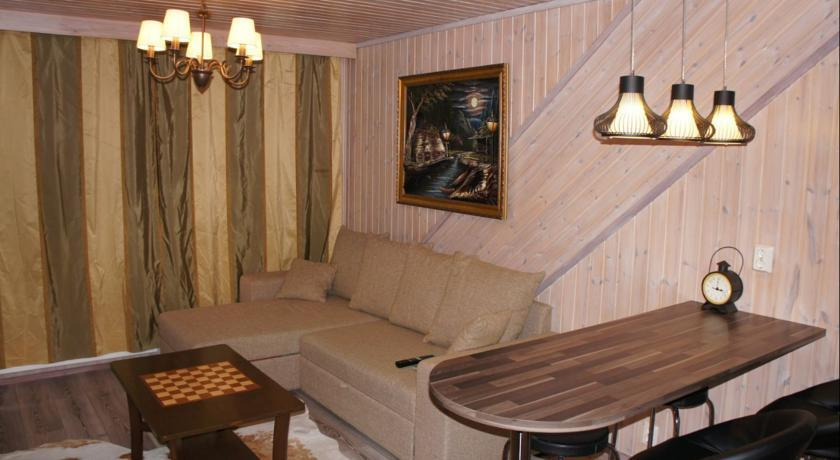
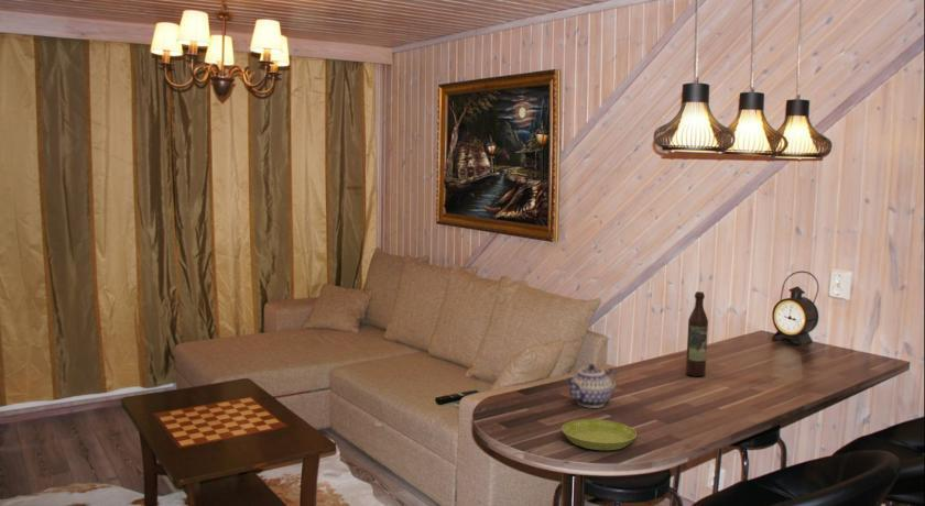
+ wine bottle (697, 333)
+ saucer (598, 436)
+ teapot (591, 384)
